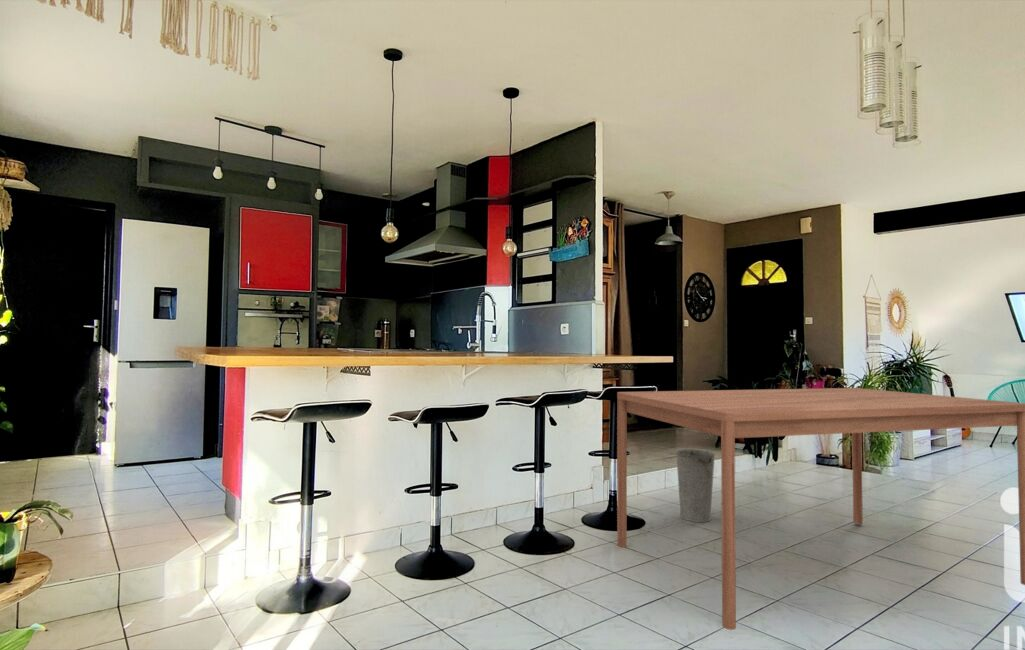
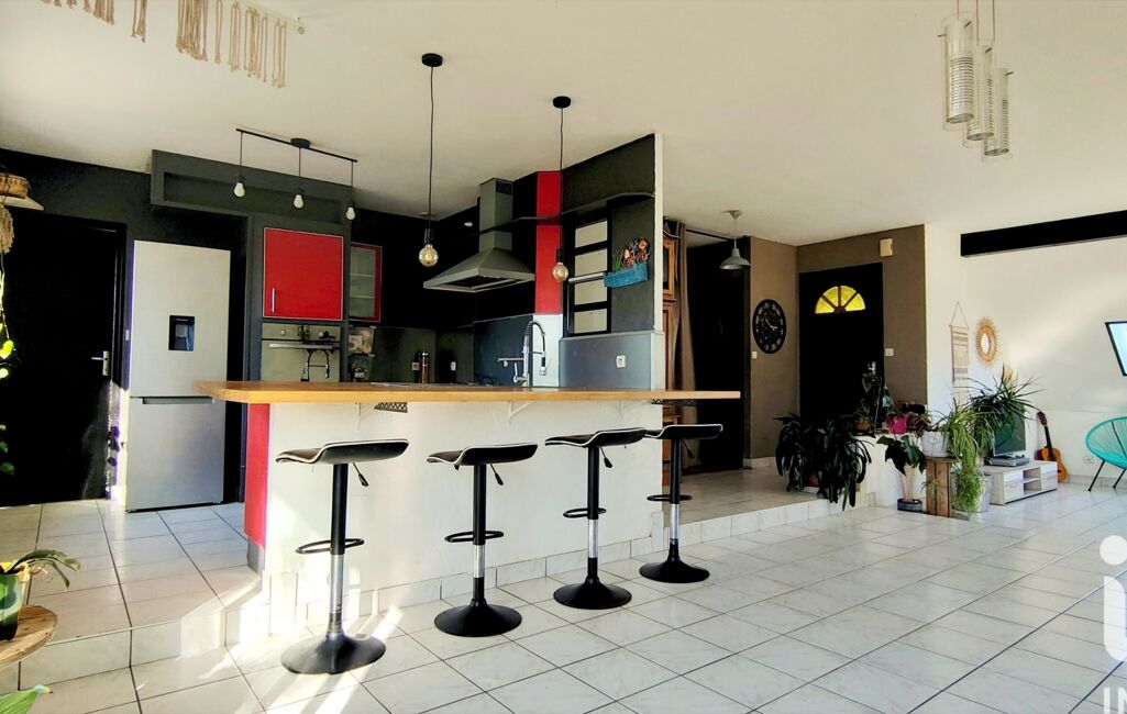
- dining table (807, 434)
- bucket (695, 484)
